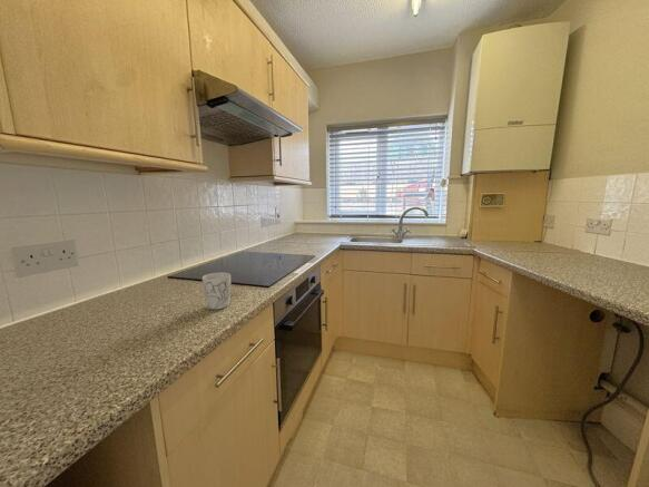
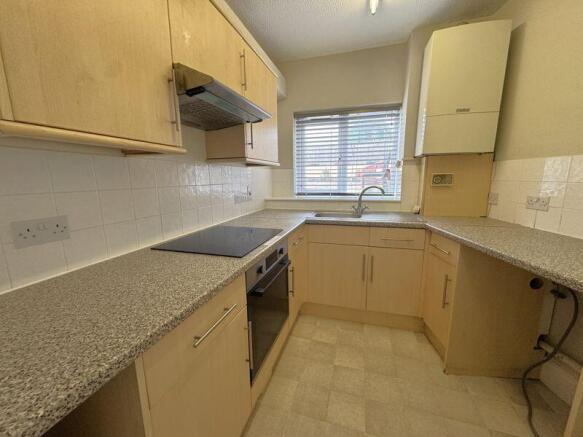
- mug (219, 289)
